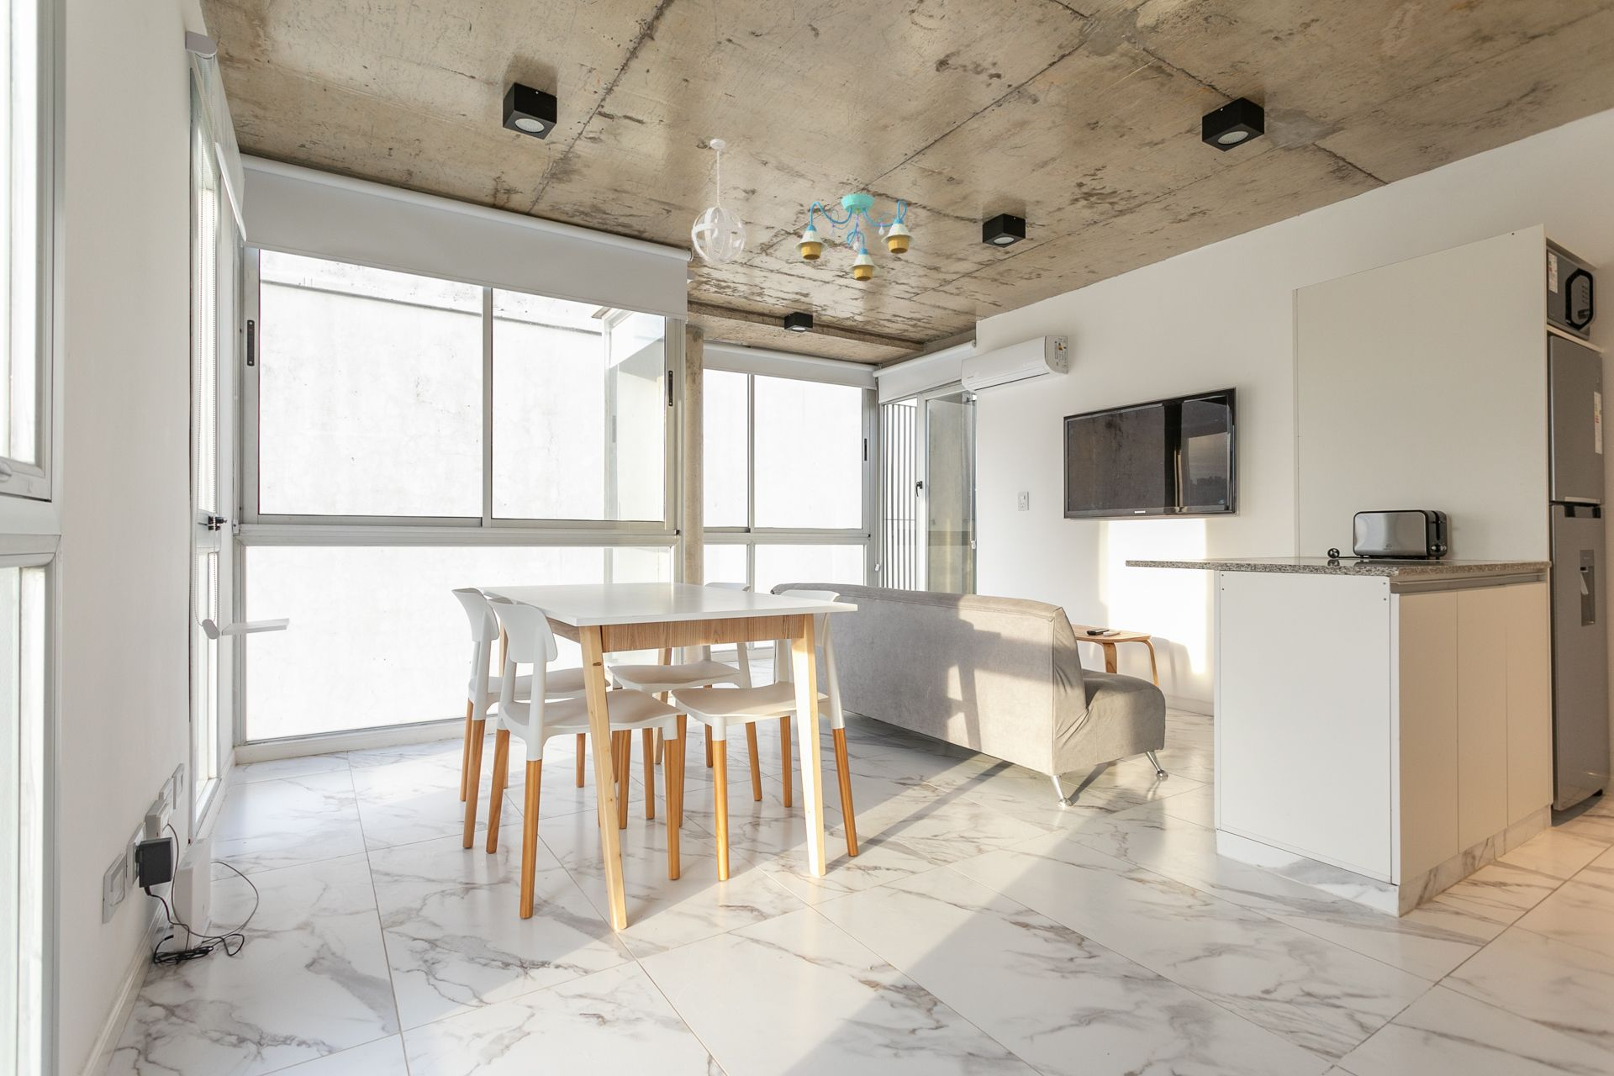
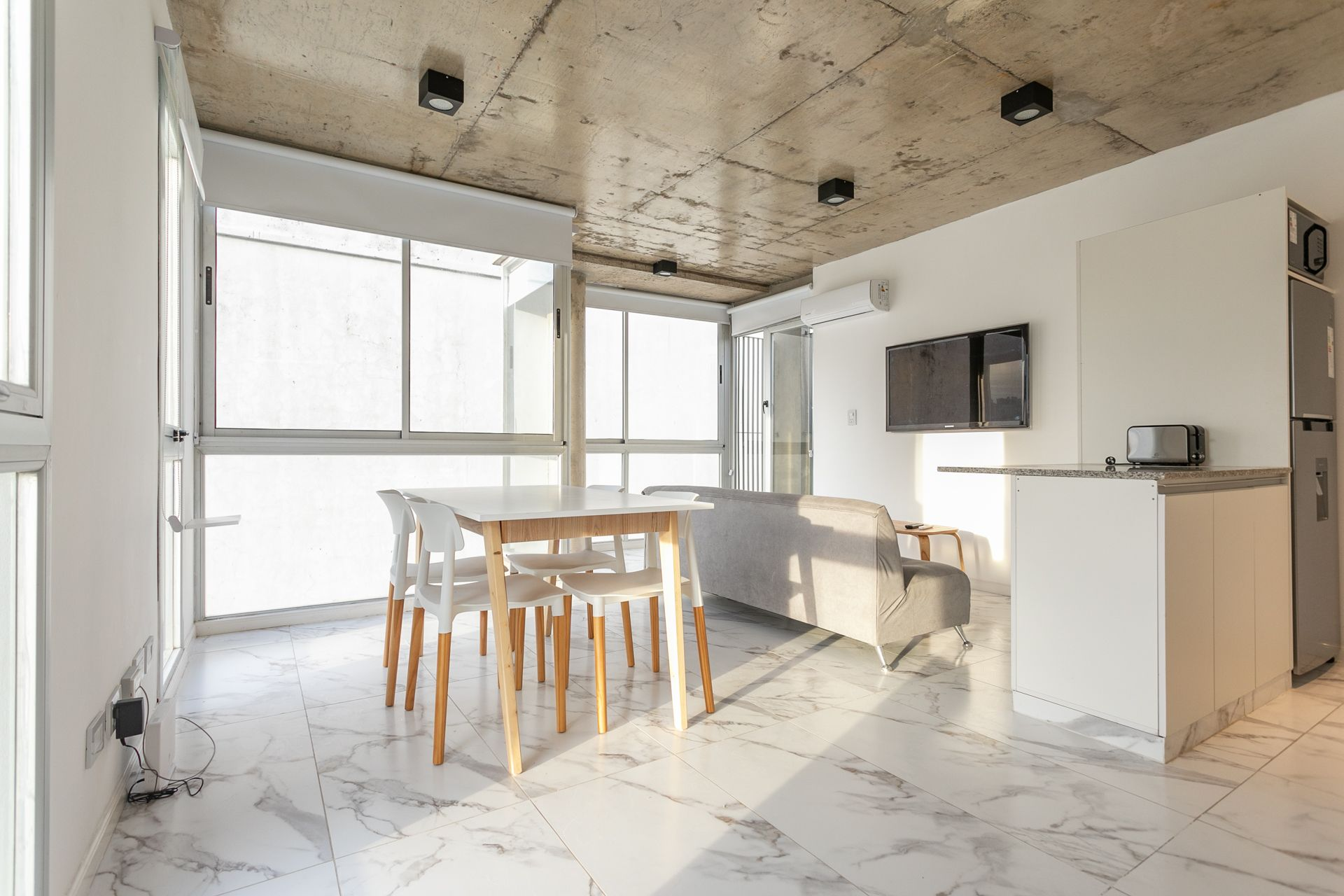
- ceiling light fixture (854, 234)
- pendant light (718, 203)
